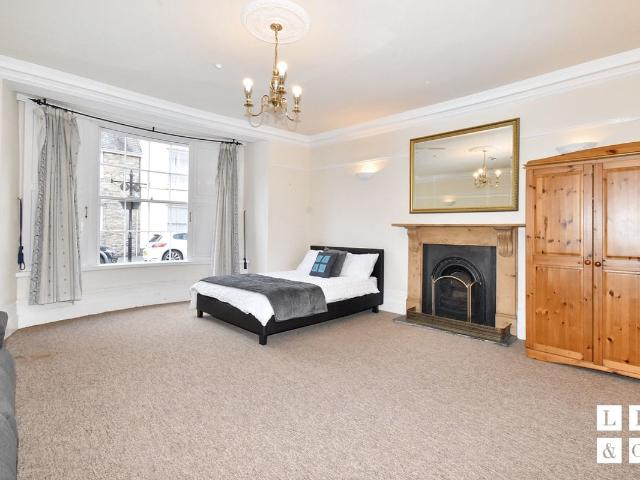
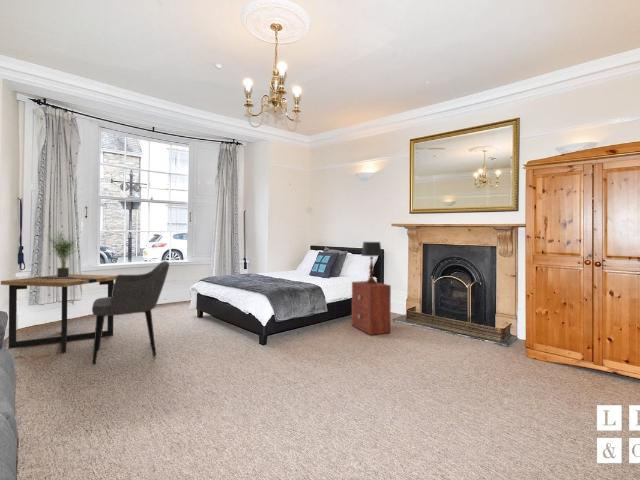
+ potted plant (66, 253)
+ nightstand (369, 306)
+ side table (64, 309)
+ armchair (131, 307)
+ table lamp (371, 262)
